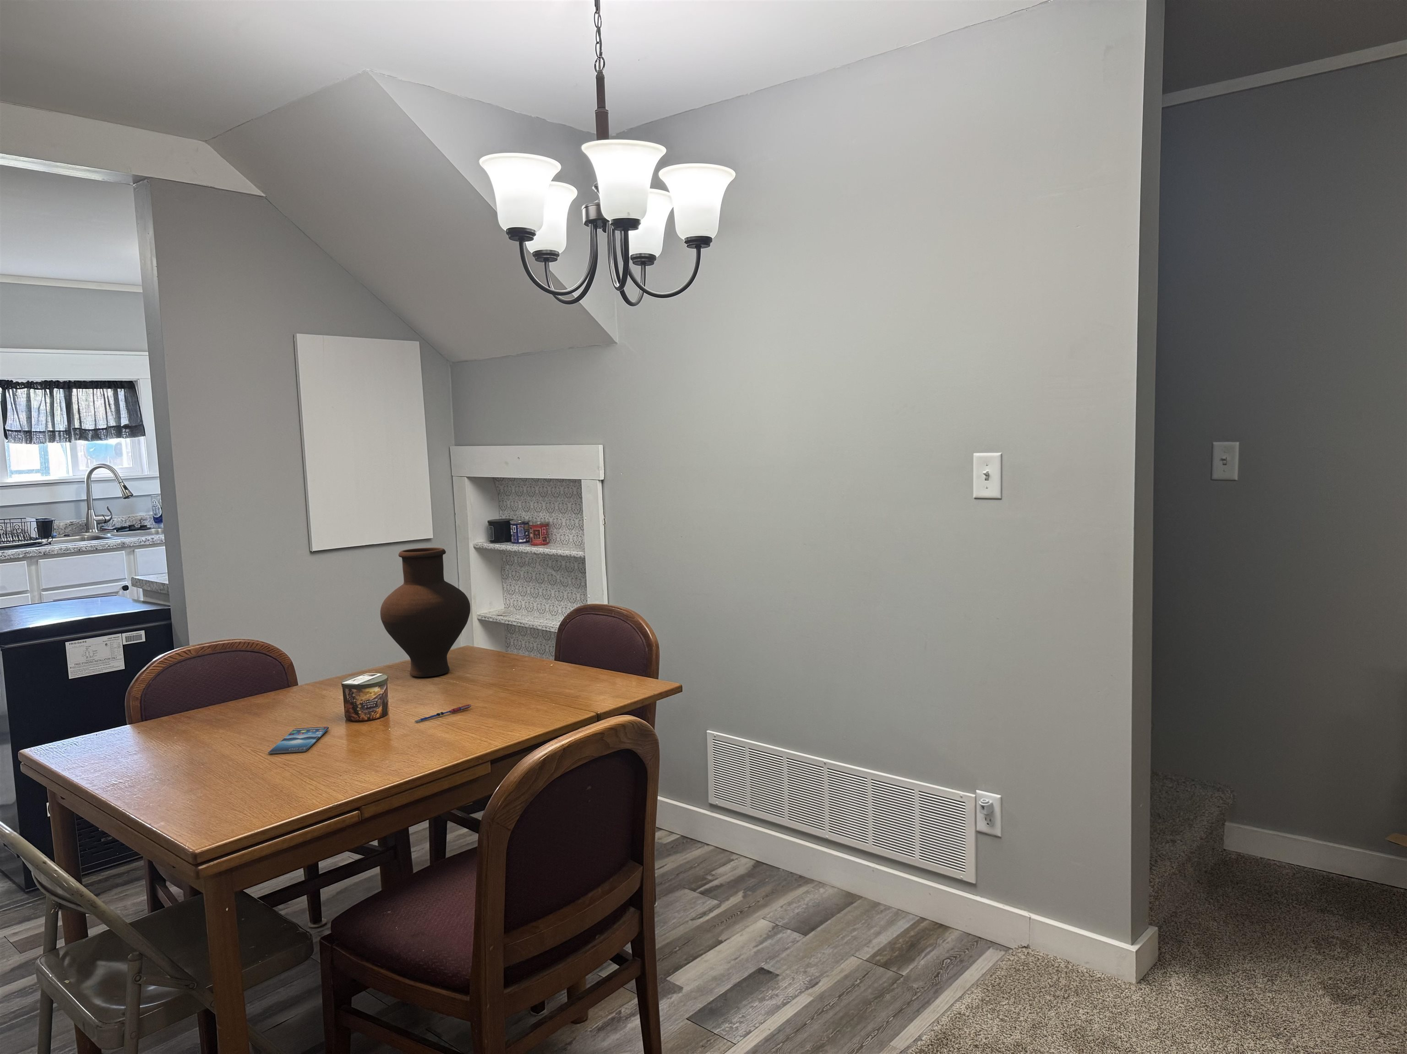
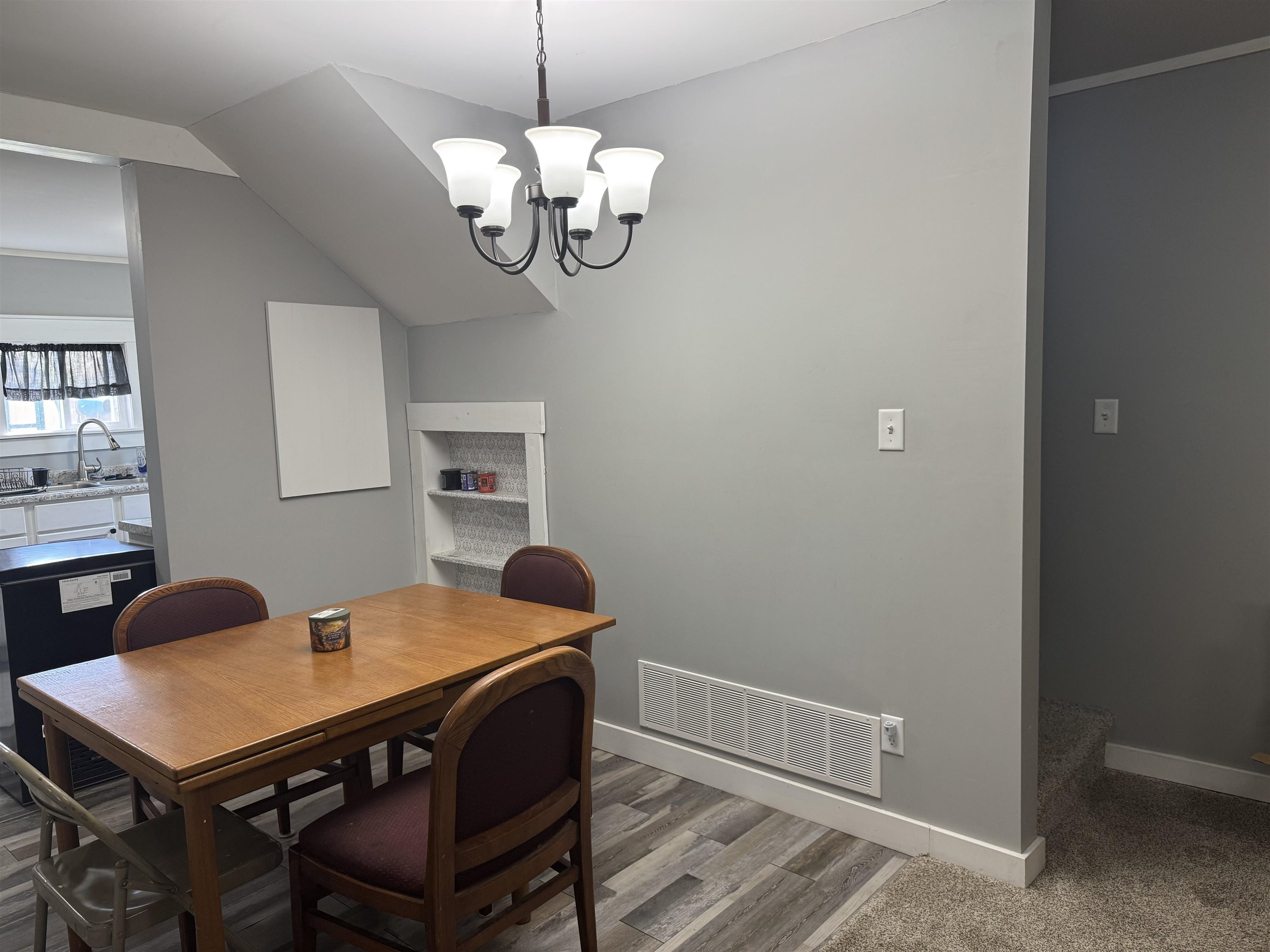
- smartphone (299, 740)
- pen (443, 713)
- vase (425, 612)
